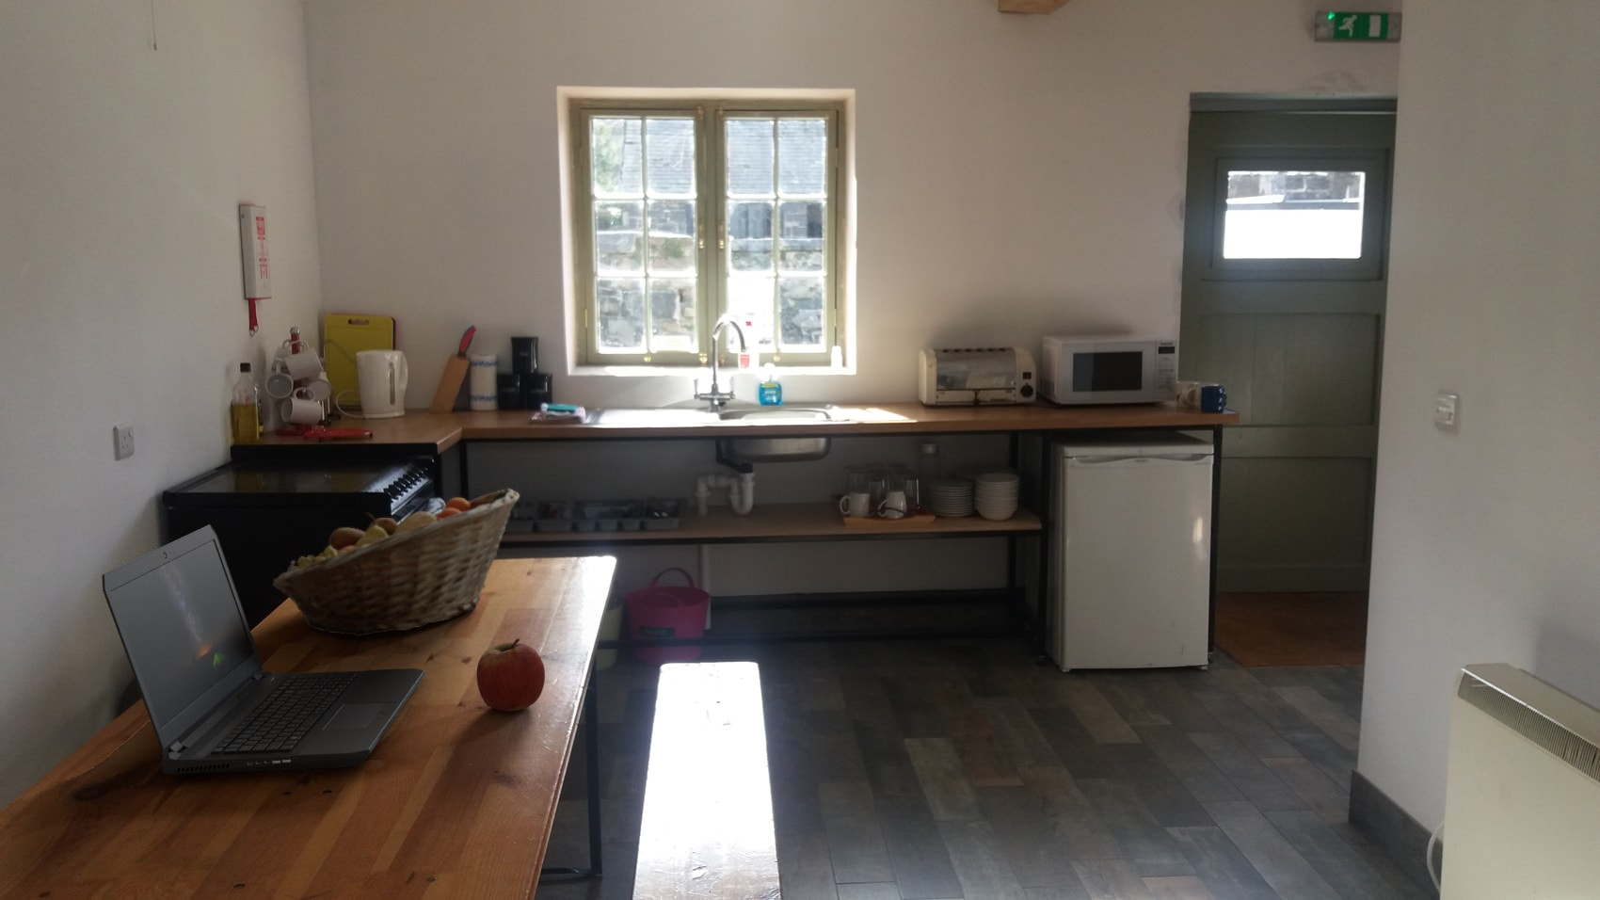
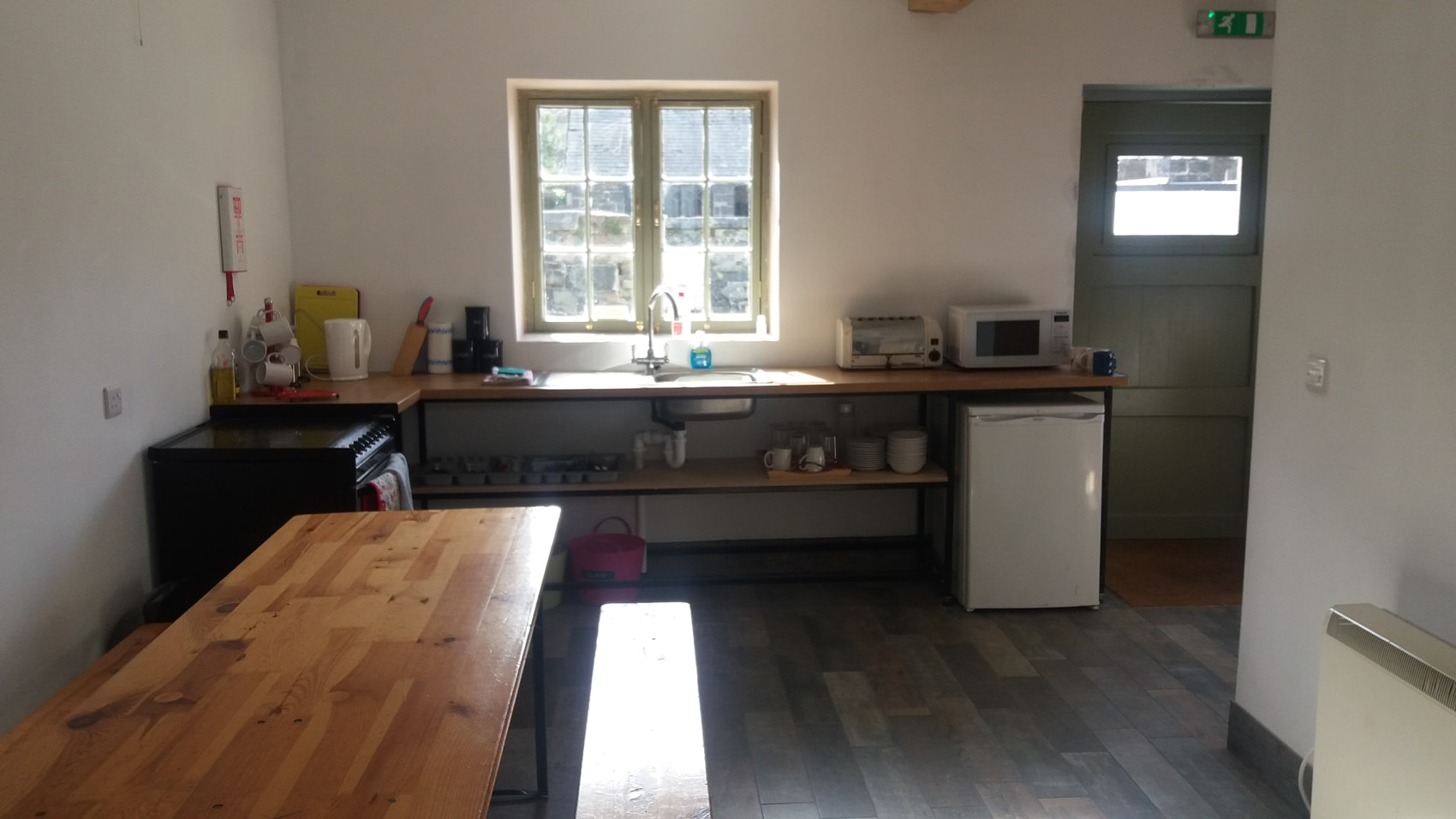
- fruit basket (404, 554)
- apple (510, 673)
- laptop computer (255, 645)
